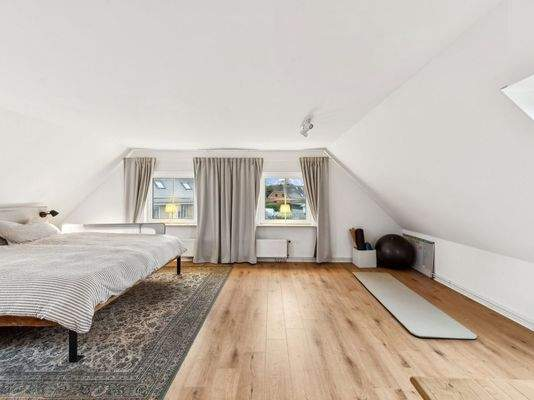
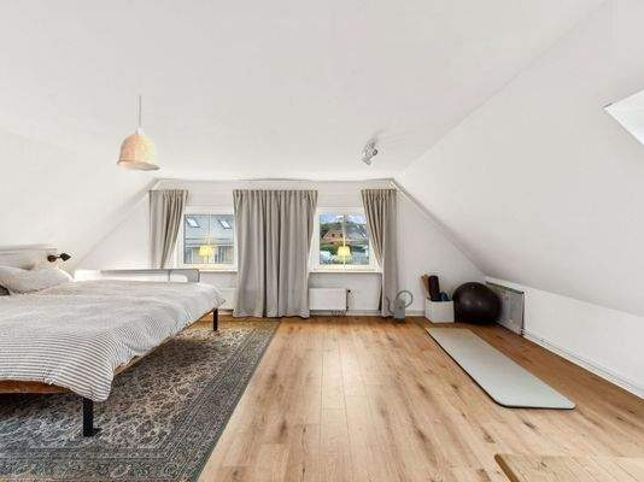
+ watering can (398, 305)
+ pendant lamp (139, 130)
